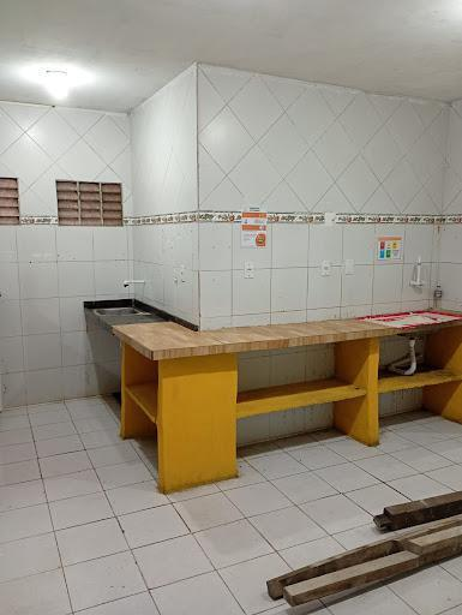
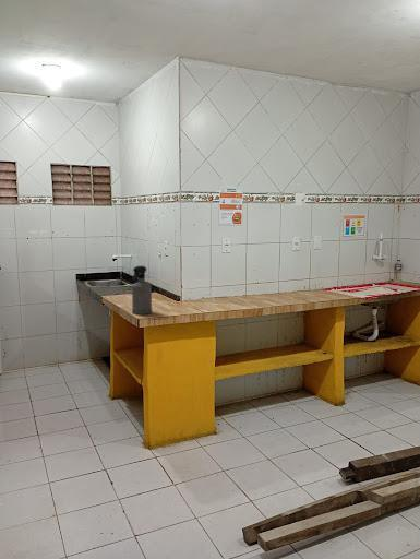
+ spray bottle (141, 289)
